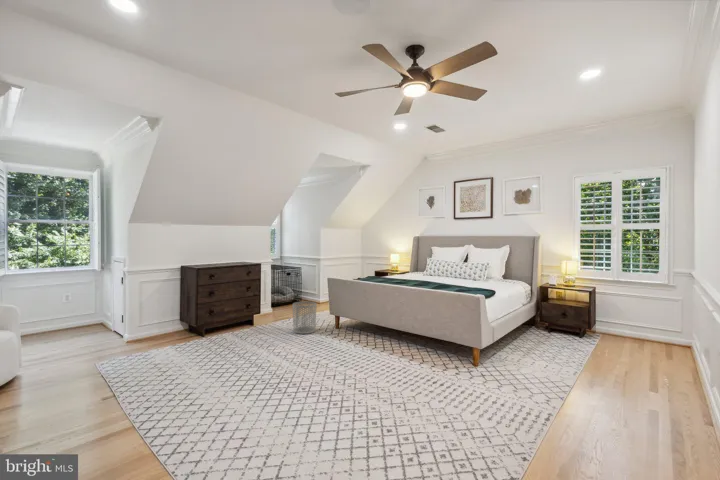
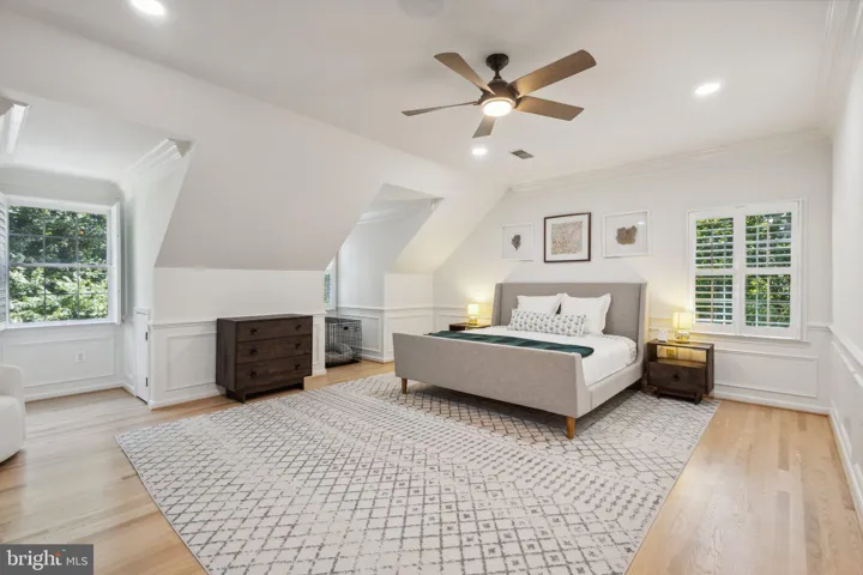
- waste bin (304, 317)
